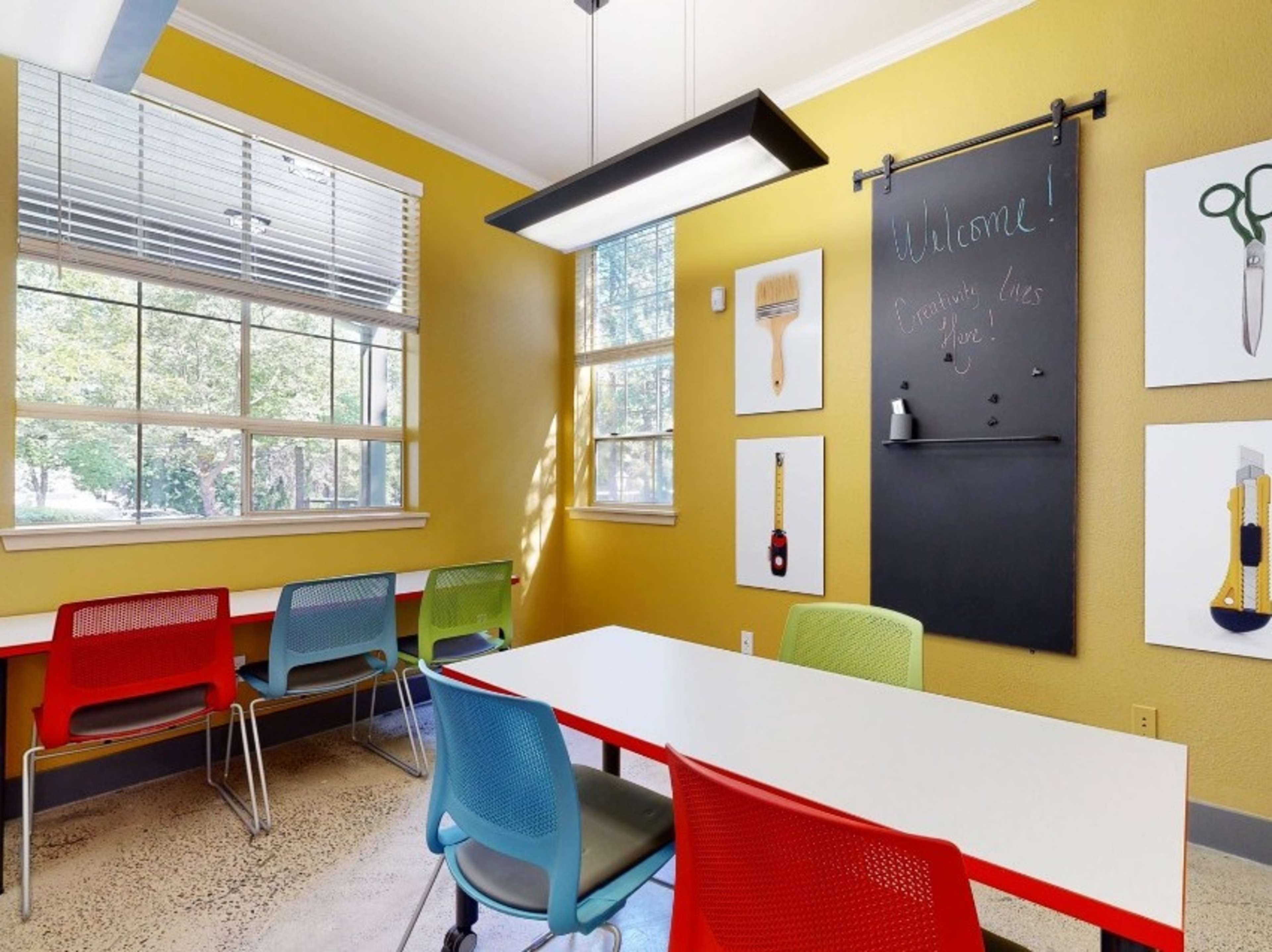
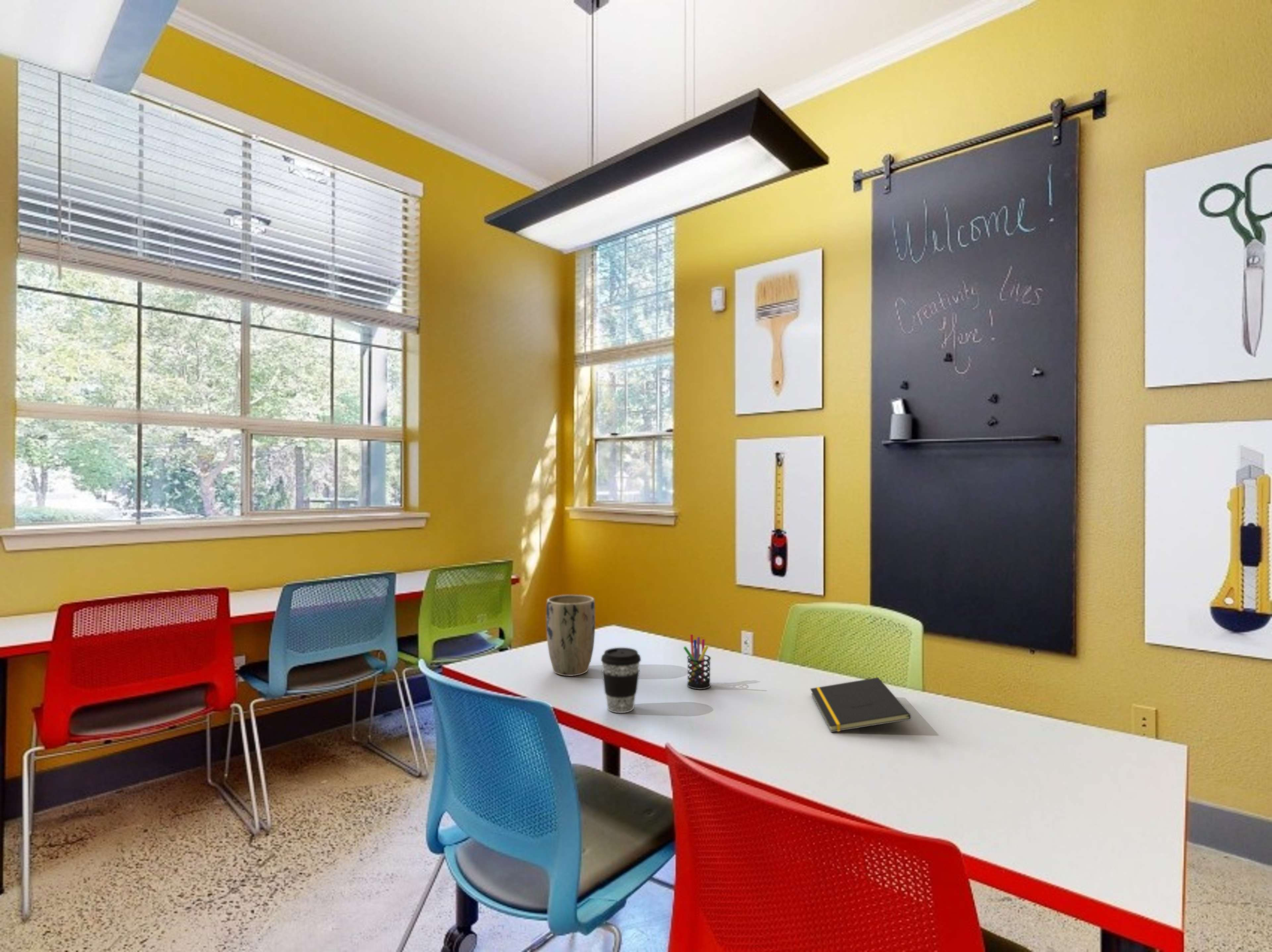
+ coffee cup (621, 680)
+ plant pot (570, 635)
+ notepad (856, 703)
+ pen holder (696, 661)
